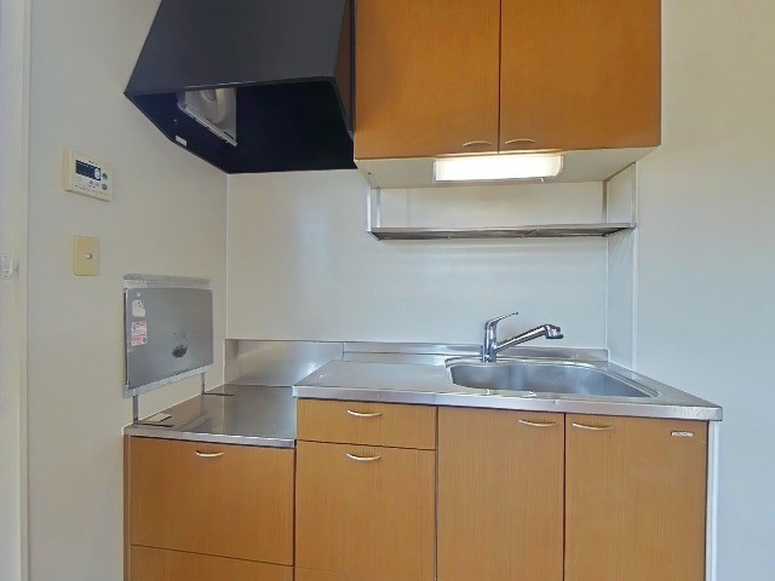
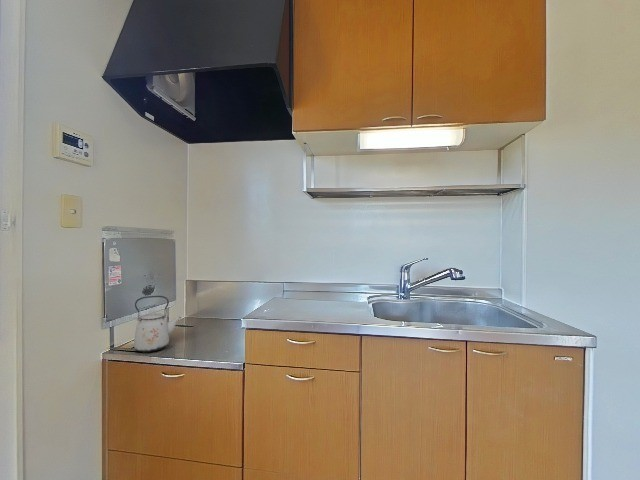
+ kettle (158, 321)
